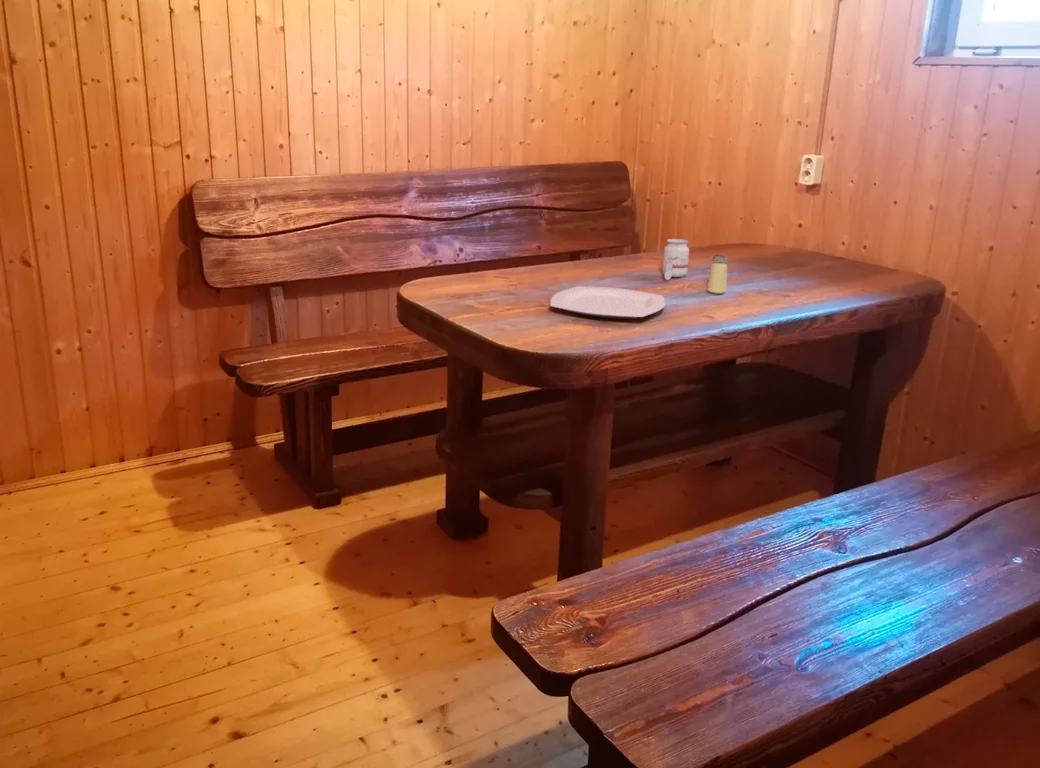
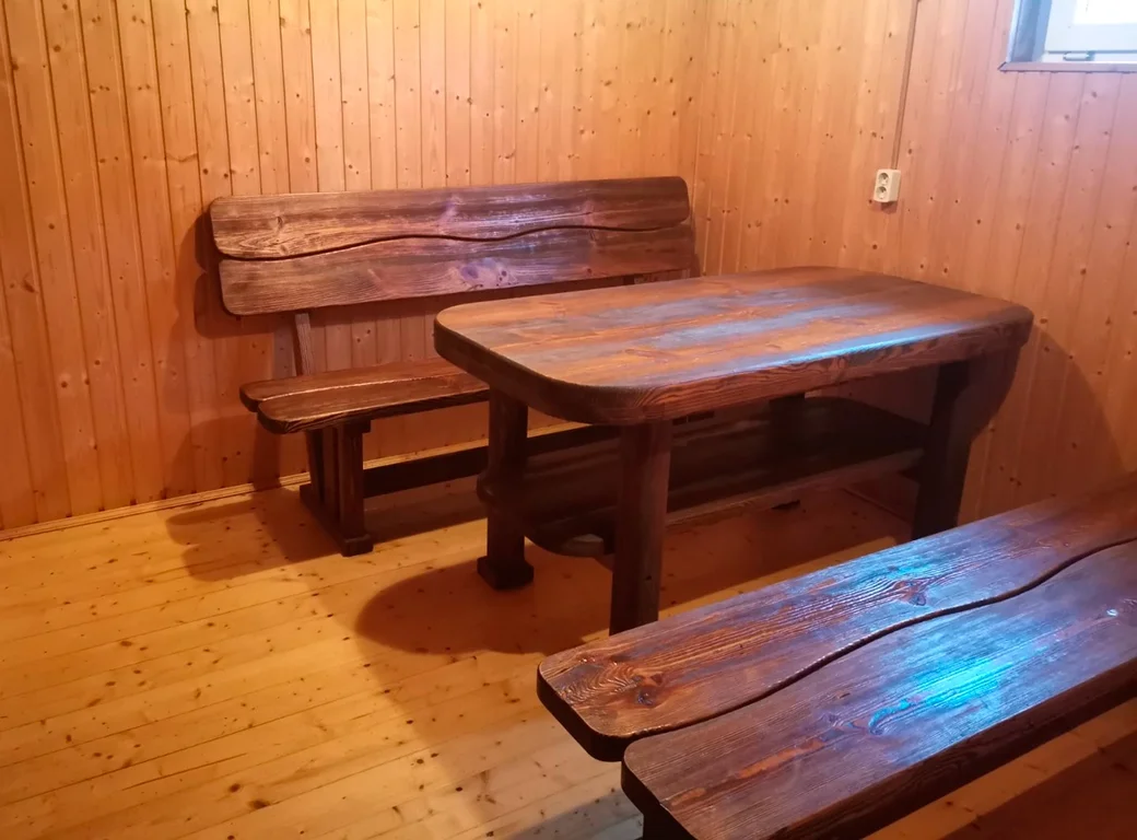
- candle (676, 260)
- plate (607, 304)
- saltshaker (718, 273)
